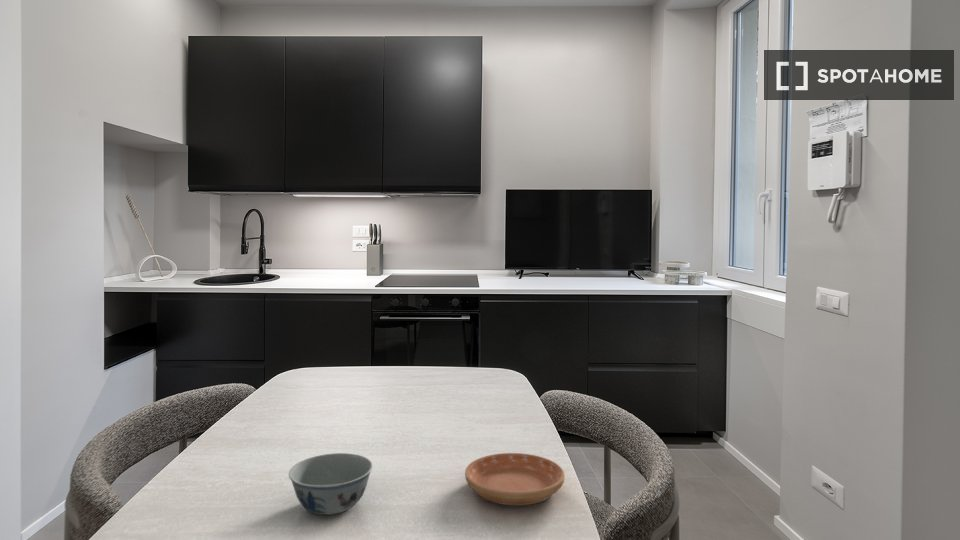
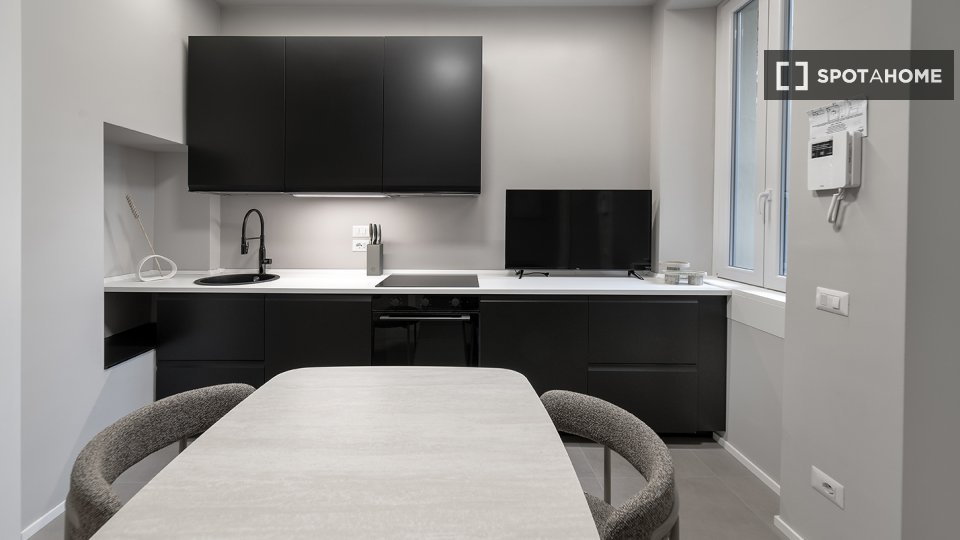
- bowl (331, 486)
- saucer (514, 479)
